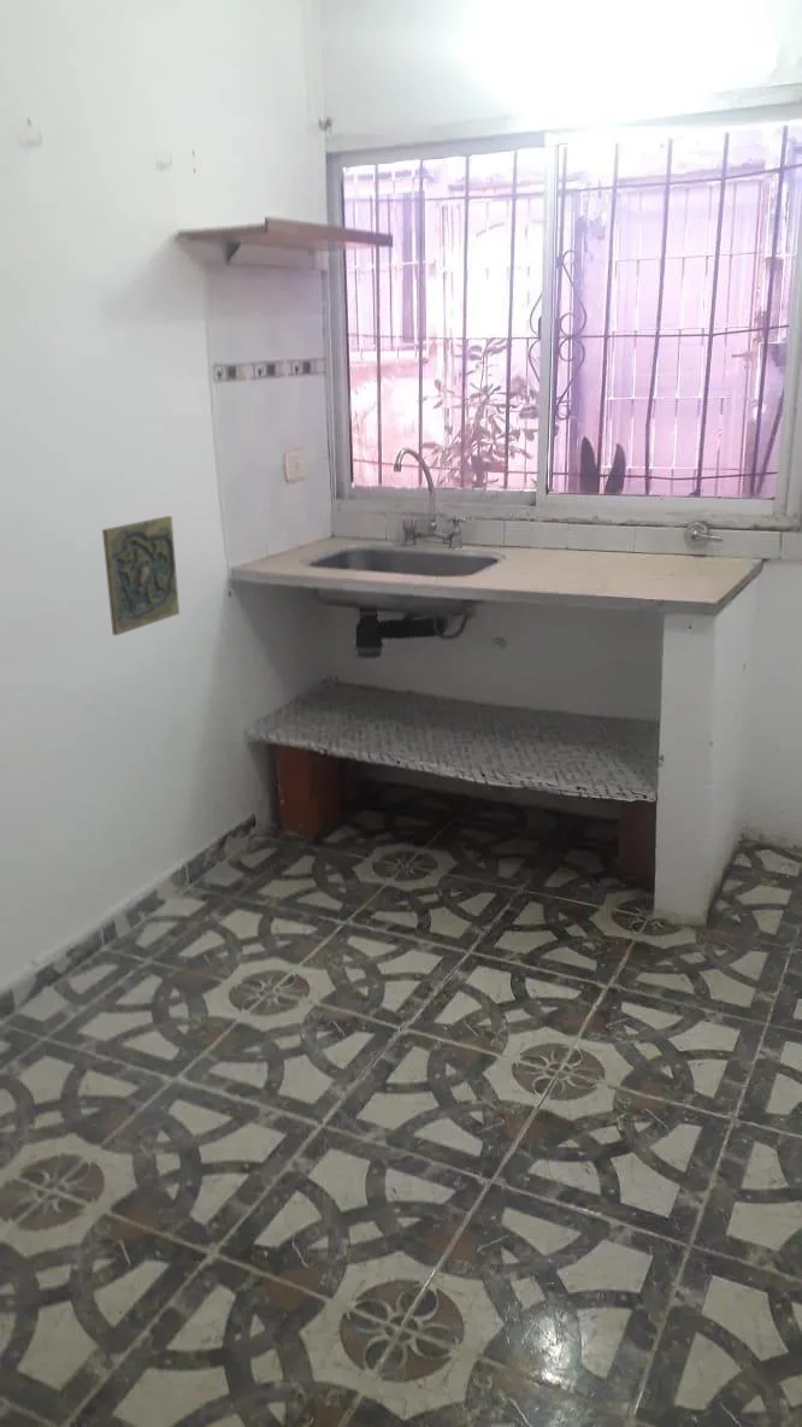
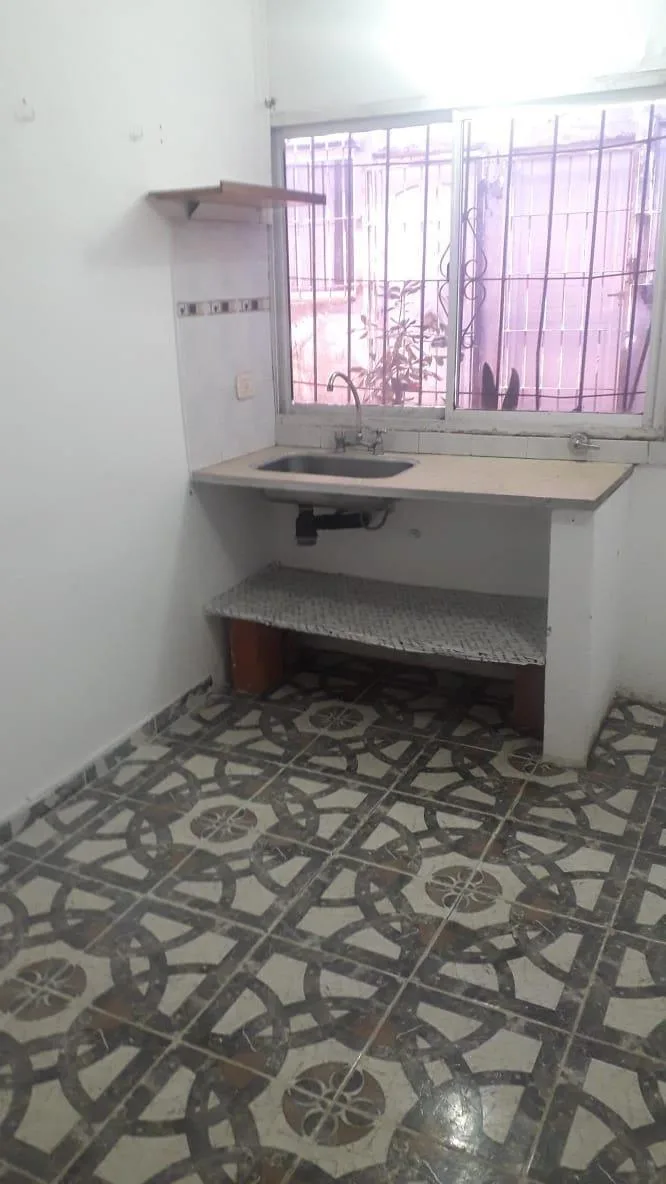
- decorative tile (142, 574)
